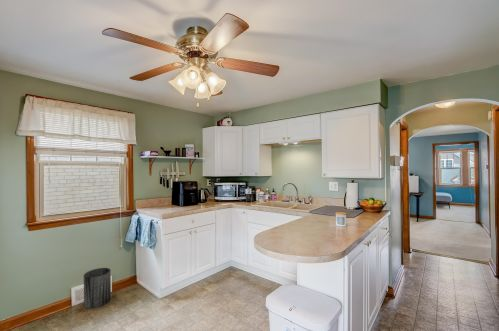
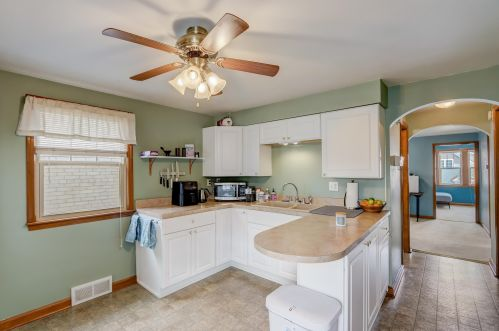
- trash can (97, 287)
